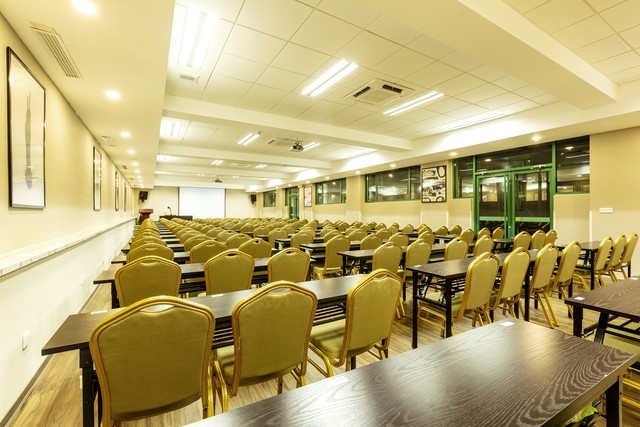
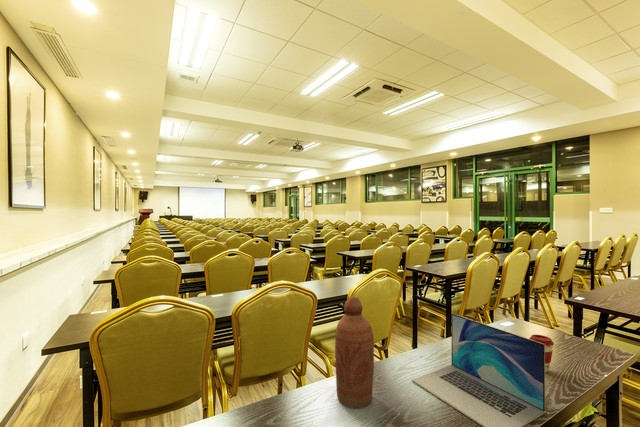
+ coffee cup (545, 353)
+ laptop (472, 364)
+ bottle (354, 347)
